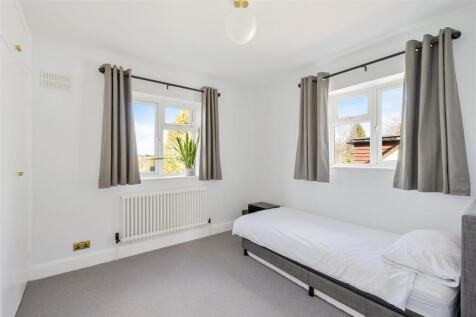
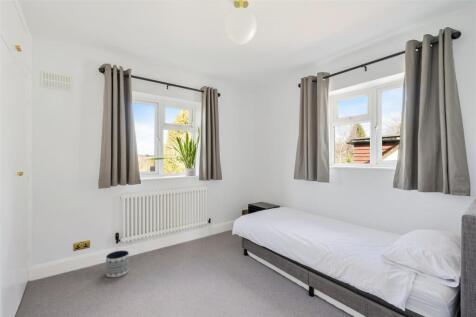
+ planter (117, 263)
